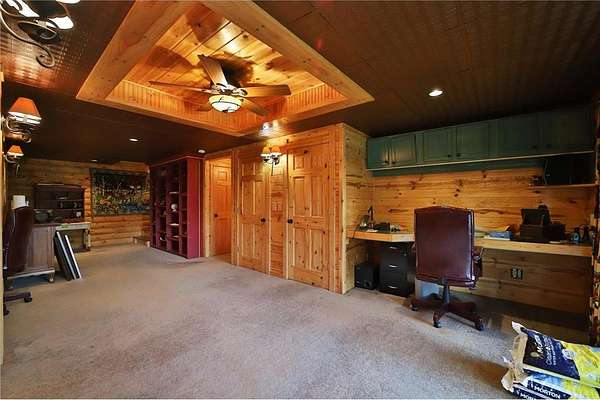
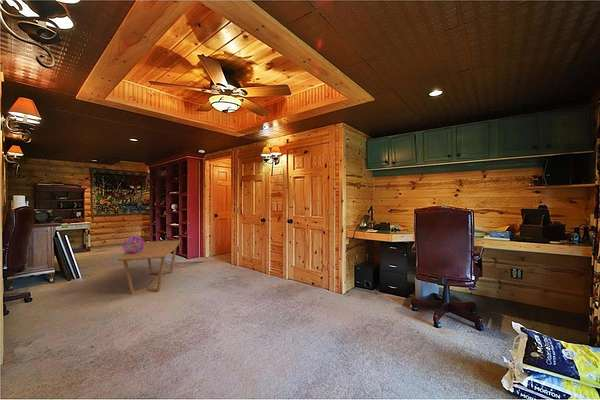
+ decorative sphere (134, 244)
+ coffee table (151, 266)
